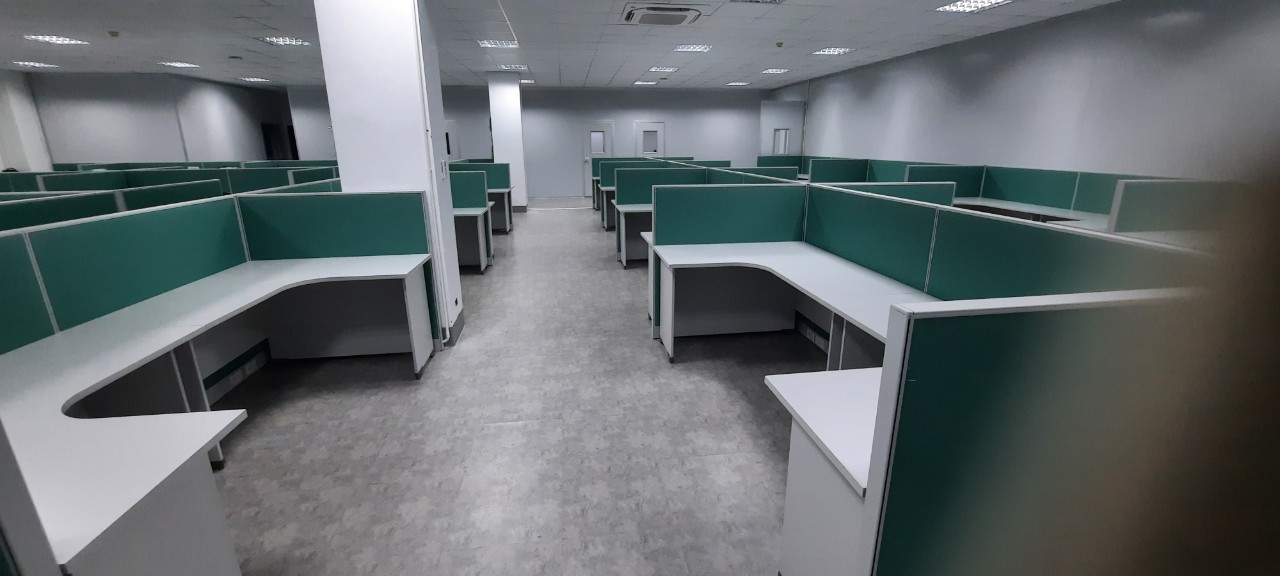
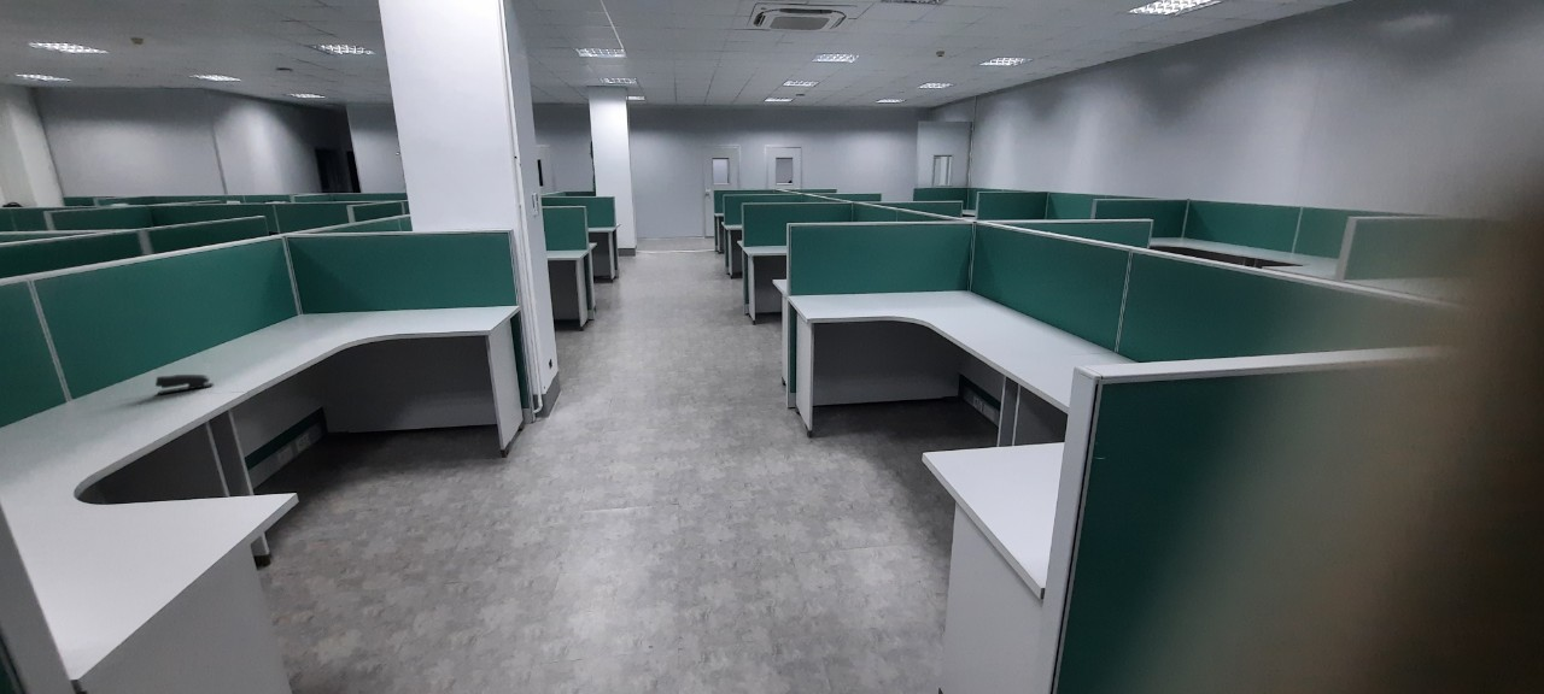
+ stapler (183, 381)
